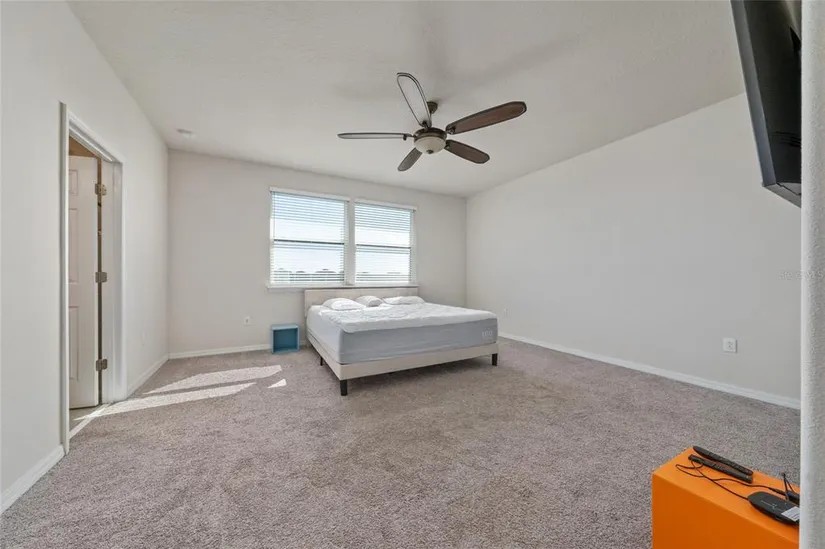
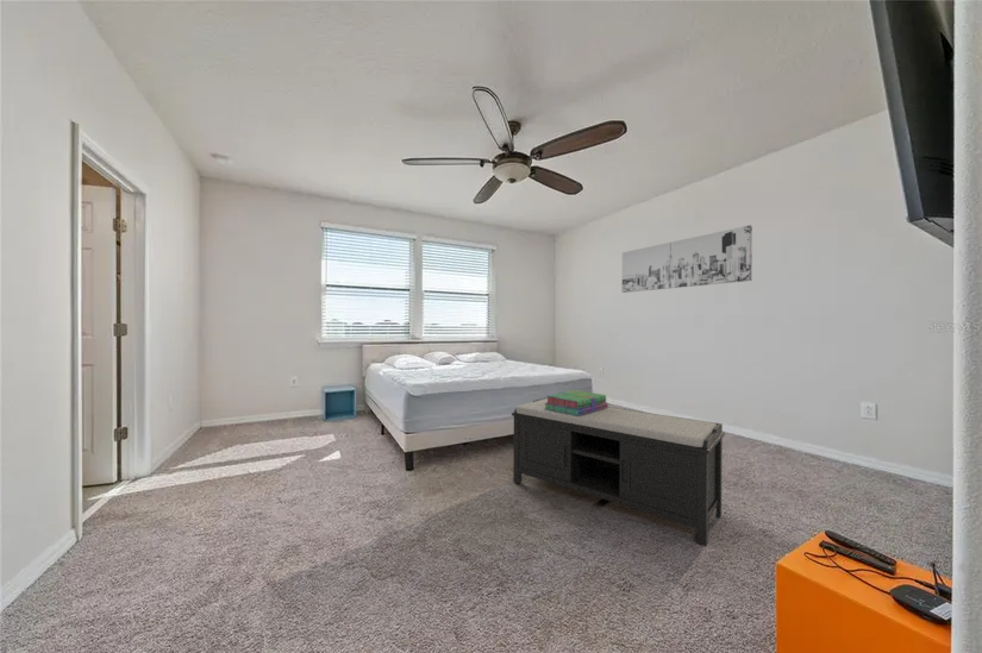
+ stack of books (576, 401)
+ bench (607, 454)
+ wall art (676, 264)
